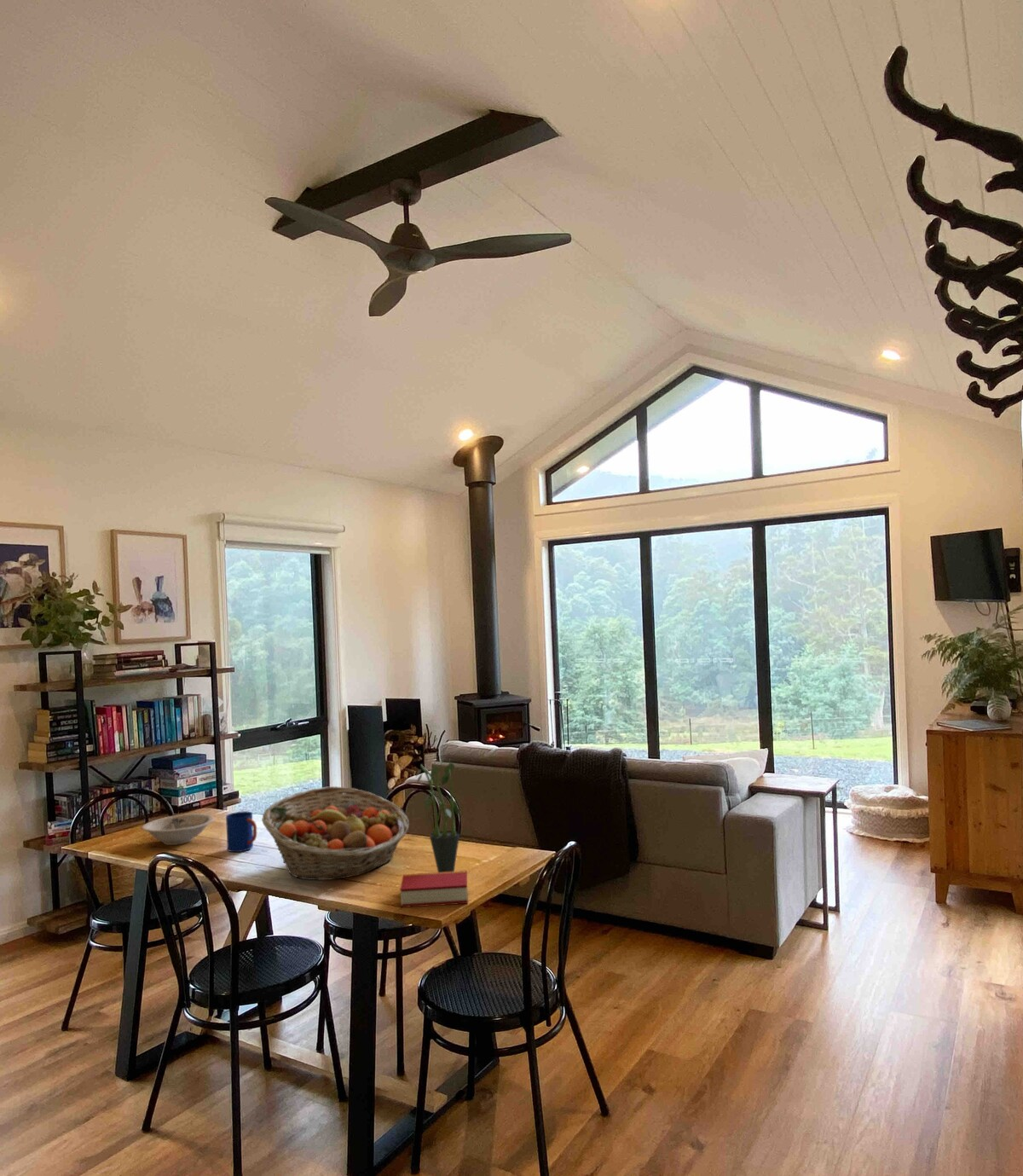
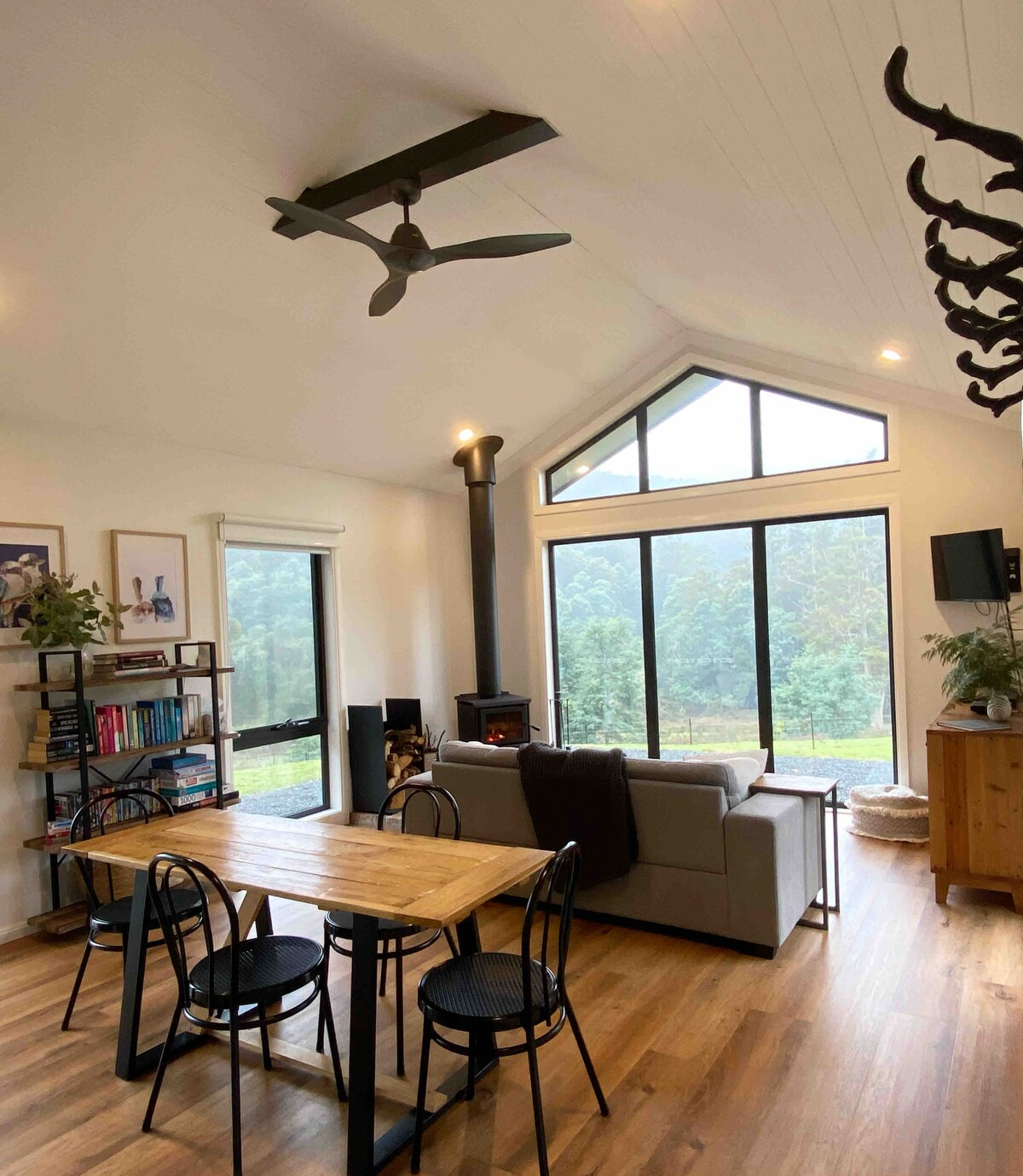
- potted plant (439, 815)
- mug (243, 832)
- book (435, 888)
- fruit basket (338, 831)
- bowl (178, 831)
